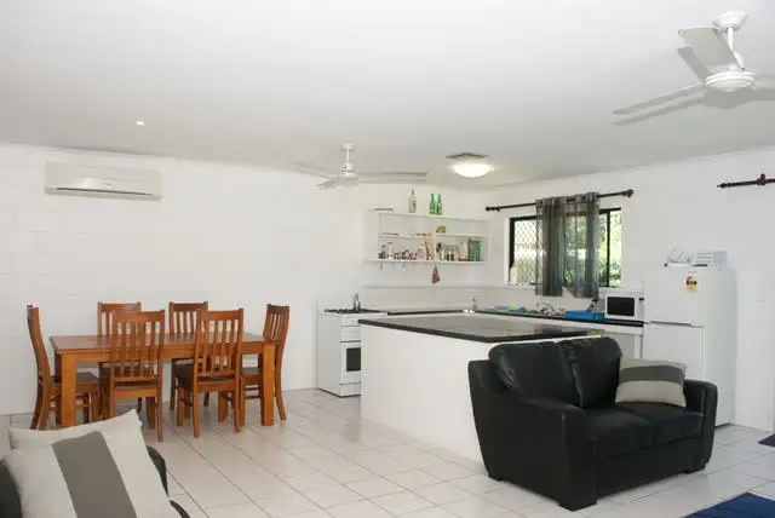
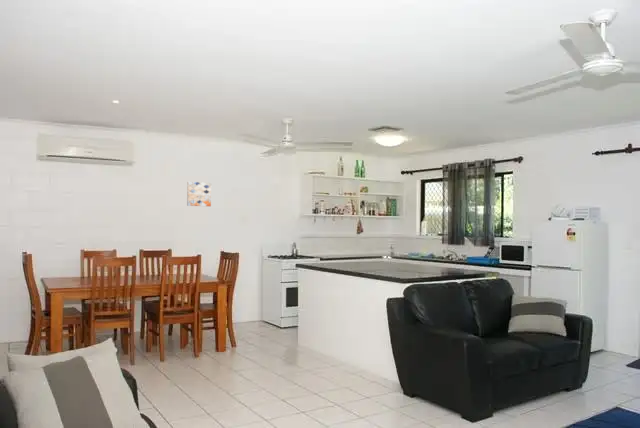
+ wall art (199, 194)
